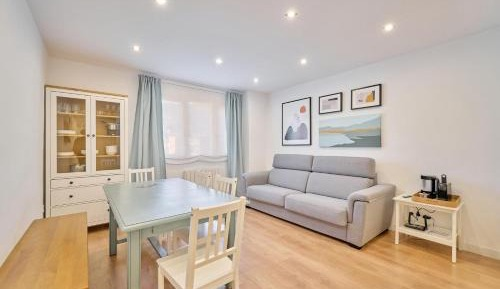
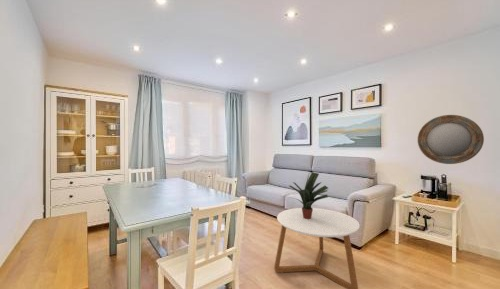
+ home mirror (447, 139)
+ potted plant (309, 195)
+ coffee table (319, 242)
